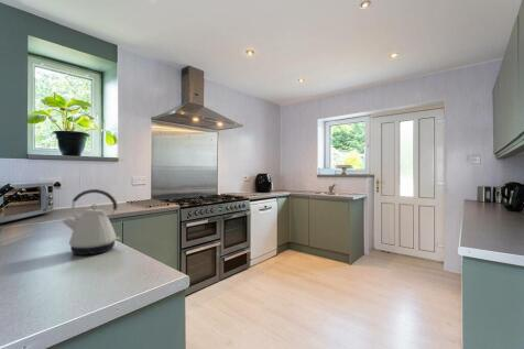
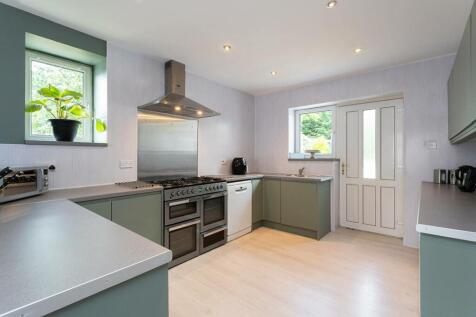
- kettle (91, 219)
